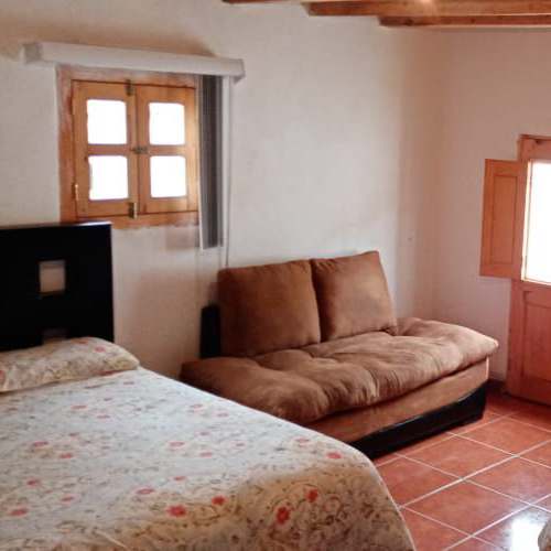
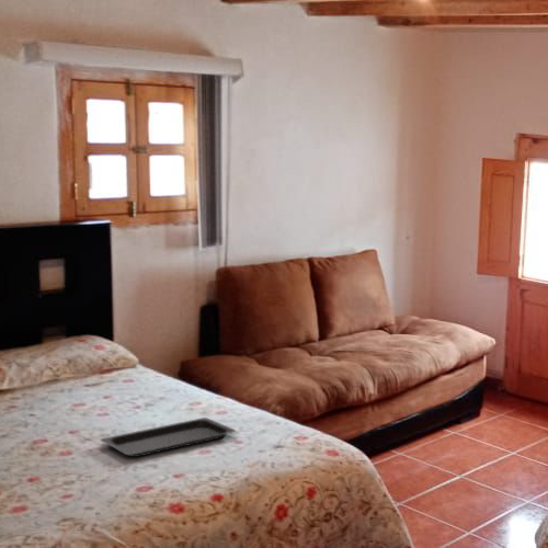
+ serving tray (169, 437)
